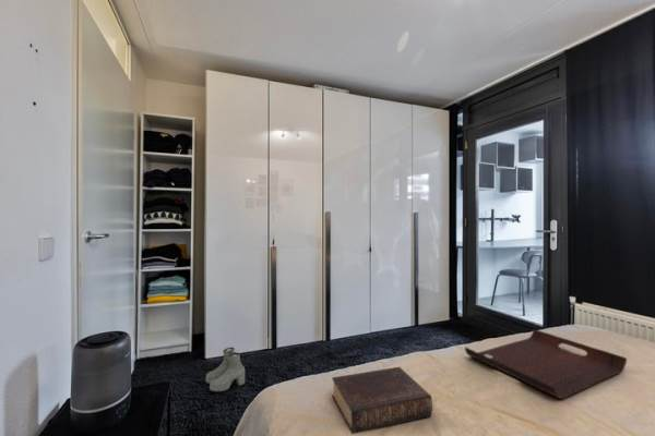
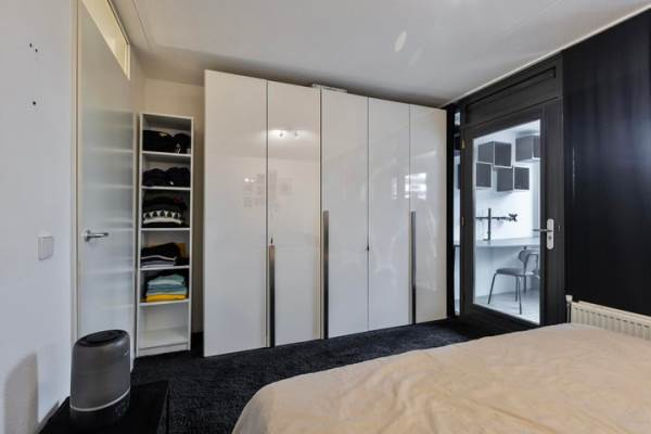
- boots (225, 367)
- serving tray (541, 358)
- book (379, 396)
